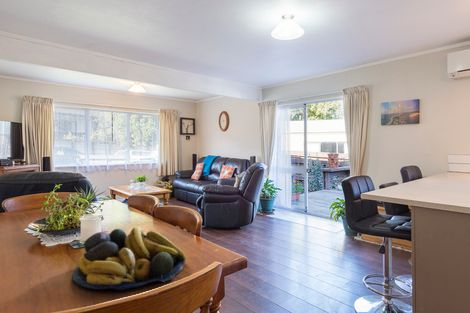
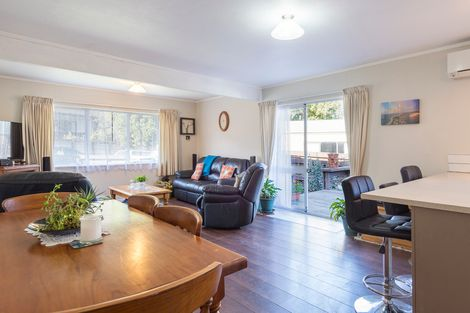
- fruit bowl (131, 248)
